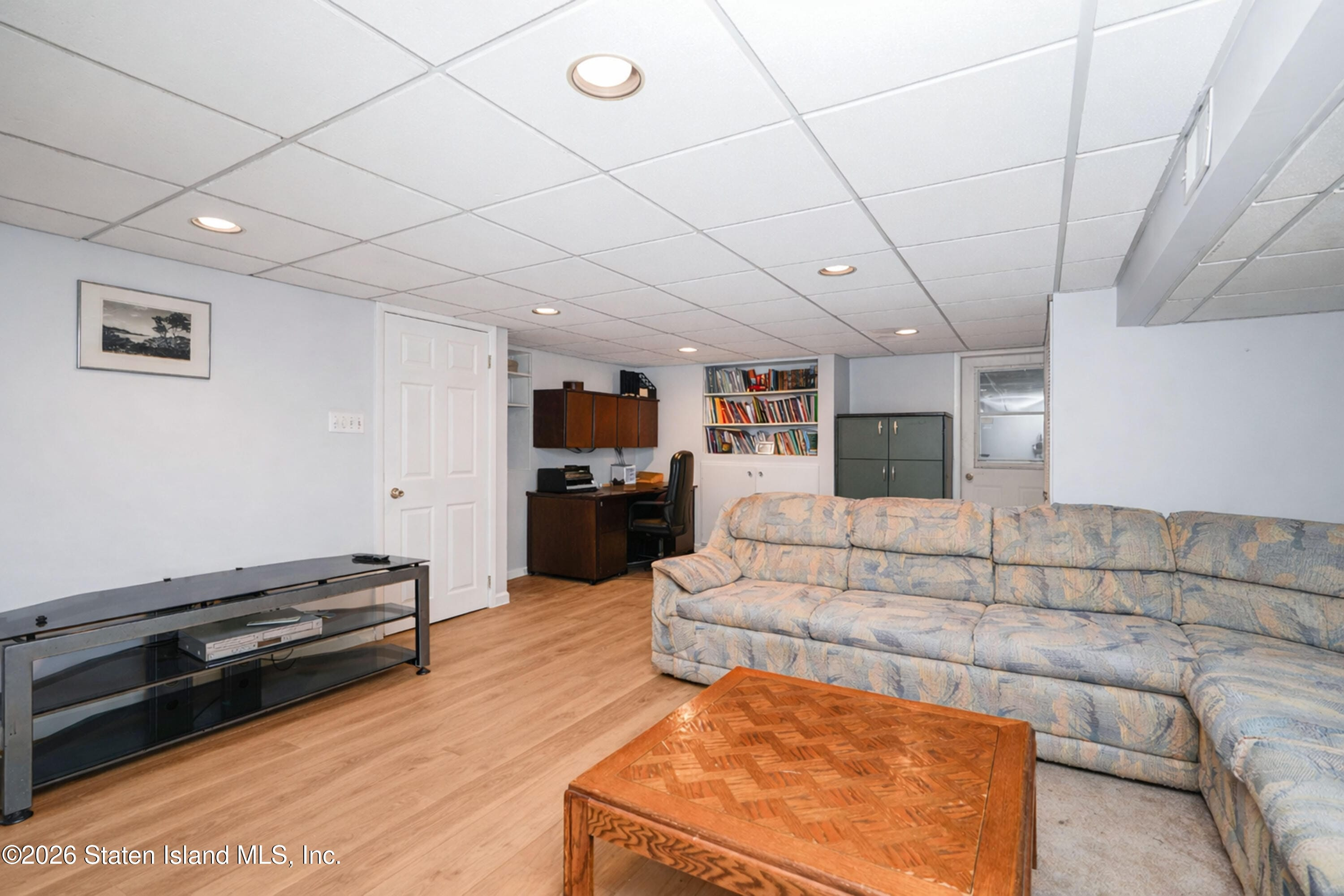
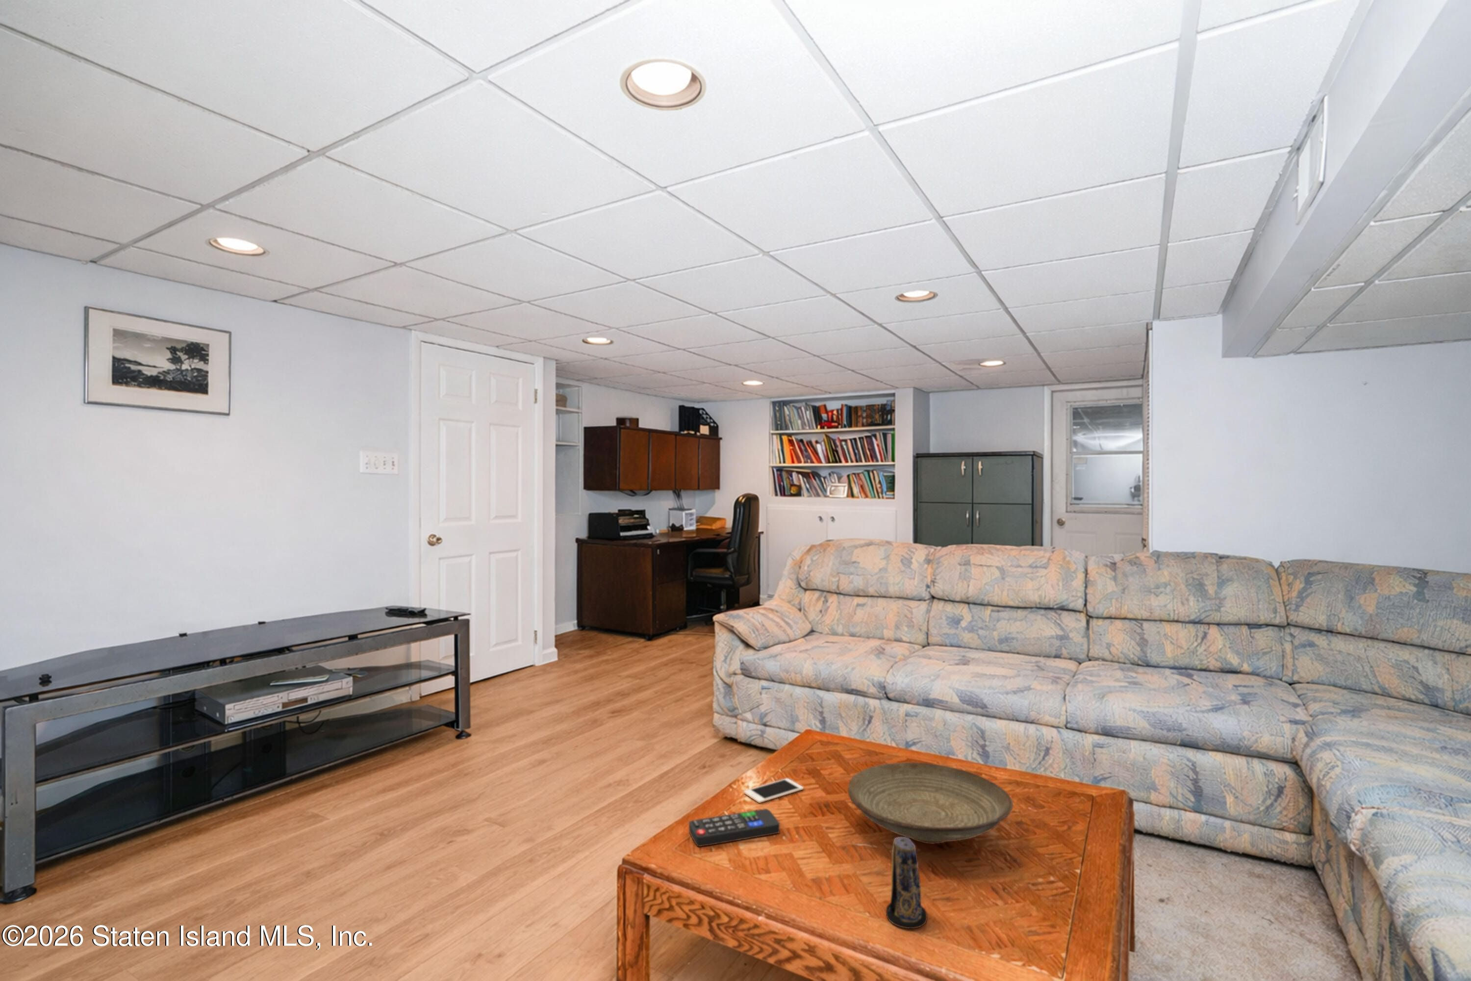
+ decorative bowl (927, 810)
+ candle (906, 879)
+ cell phone (774, 789)
+ remote control (734, 826)
